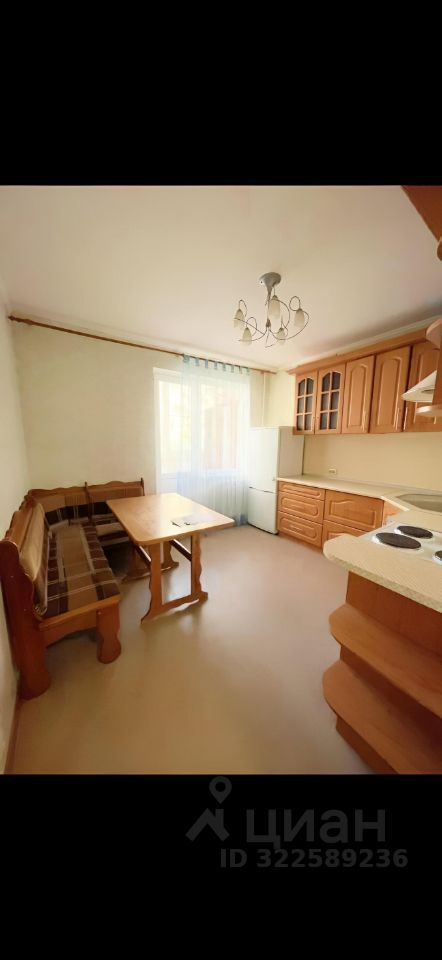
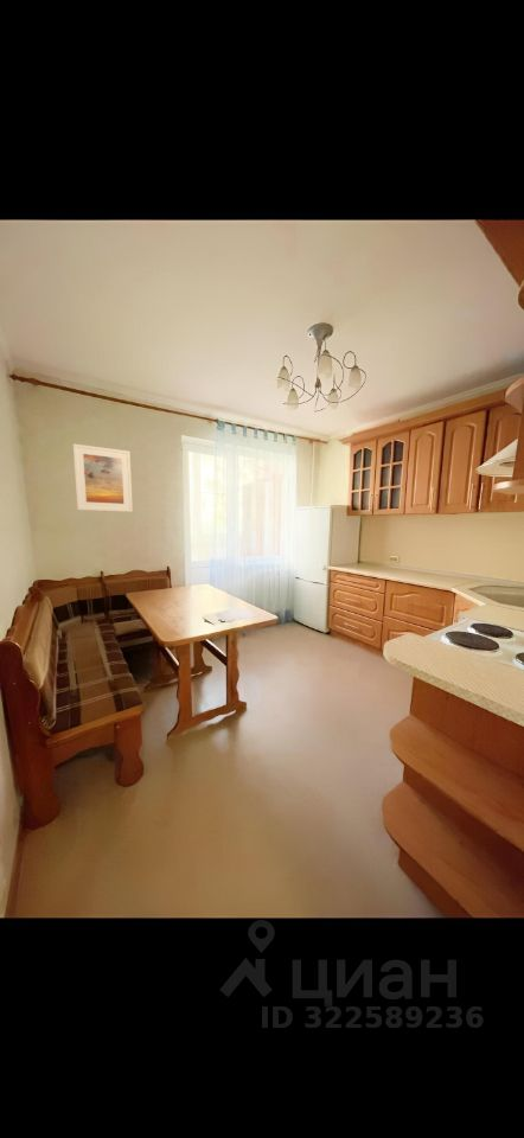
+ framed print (103, 479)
